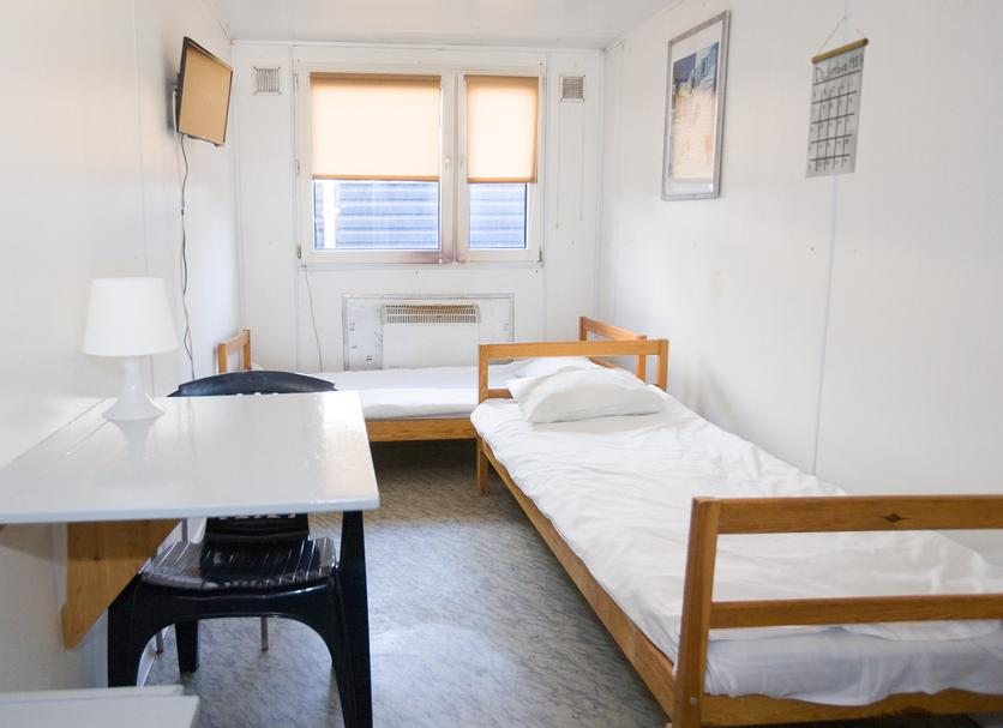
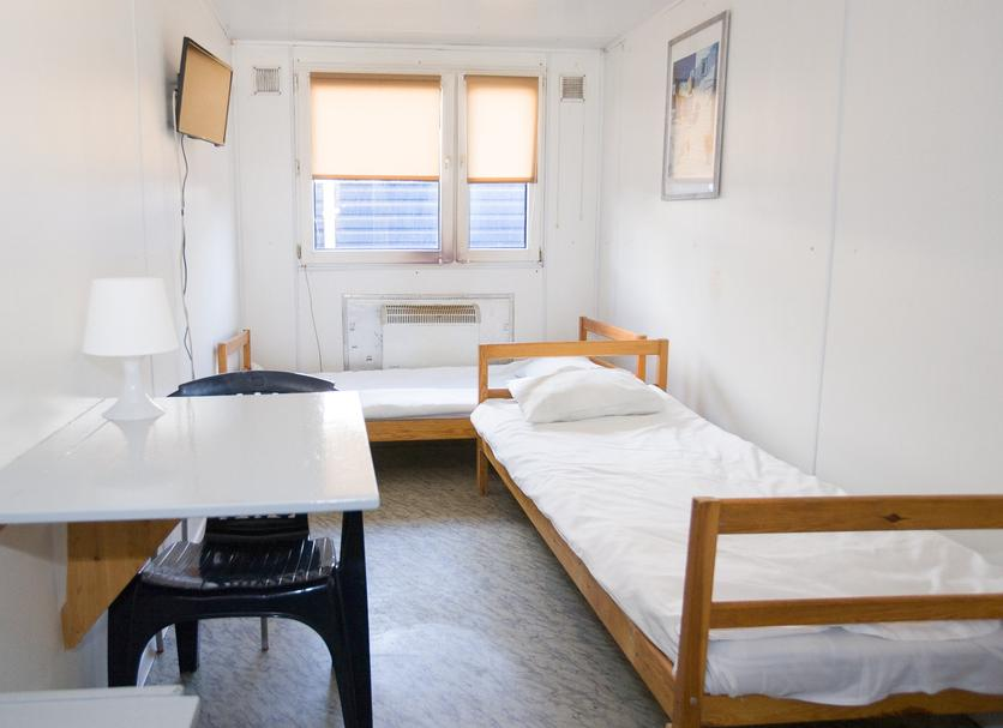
- calendar (835, 97)
